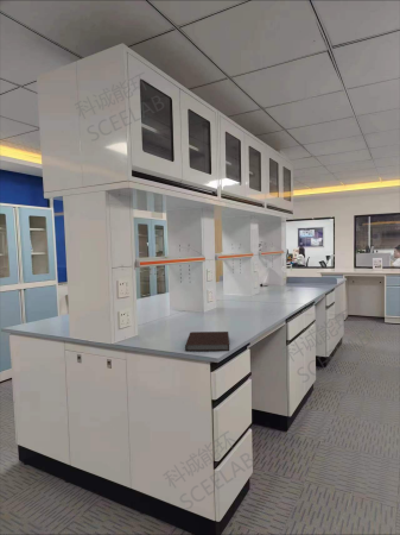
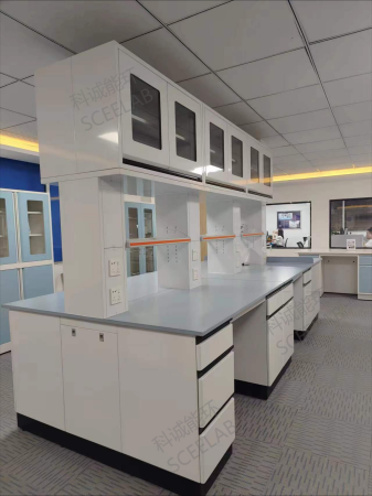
- notebook (208, 340)
